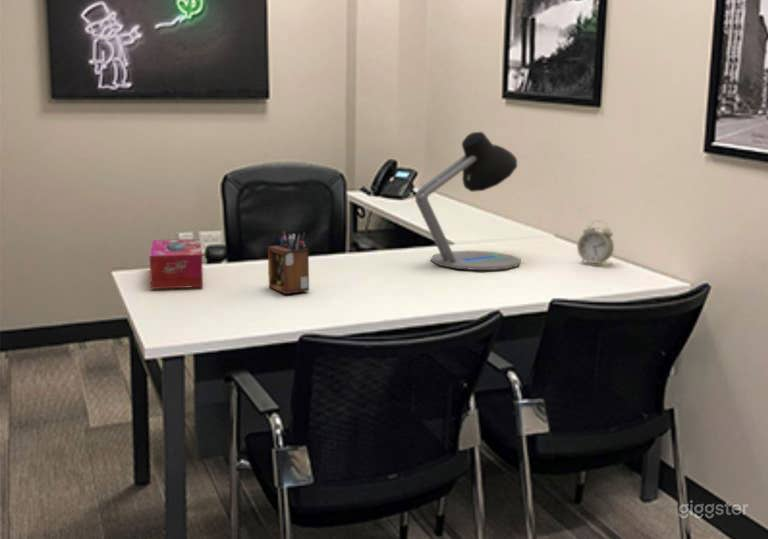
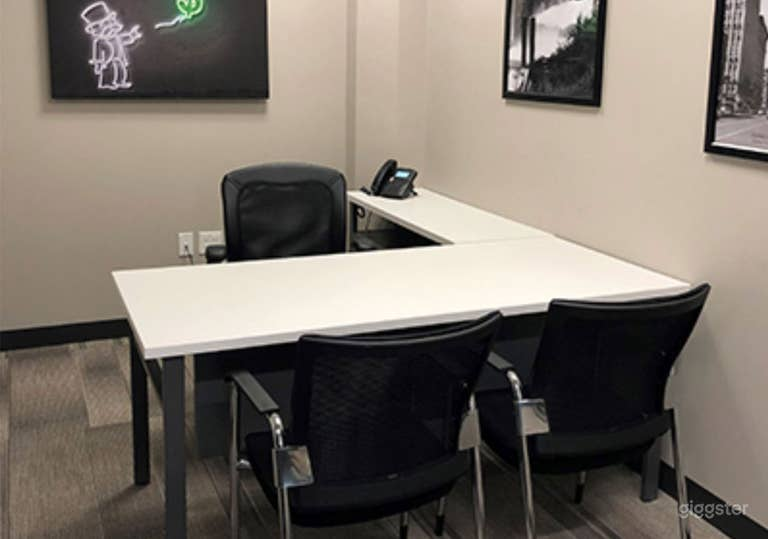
- tissue box (176, 262)
- alarm clock (595, 242)
- desk lamp (471, 191)
- desk organizer (288, 260)
